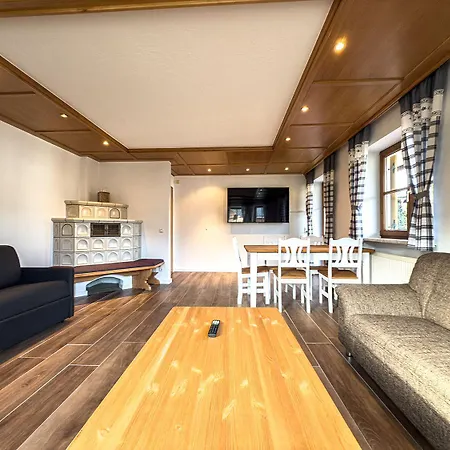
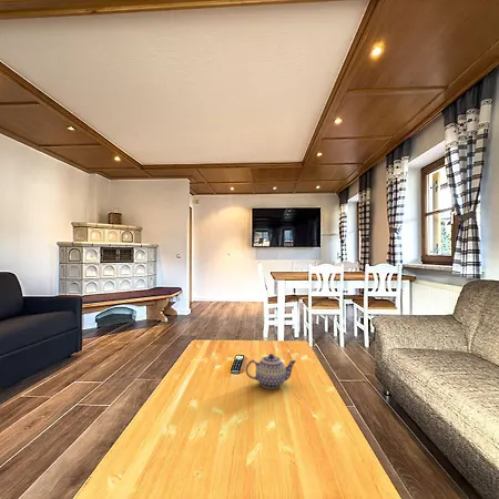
+ teapot (271, 368)
